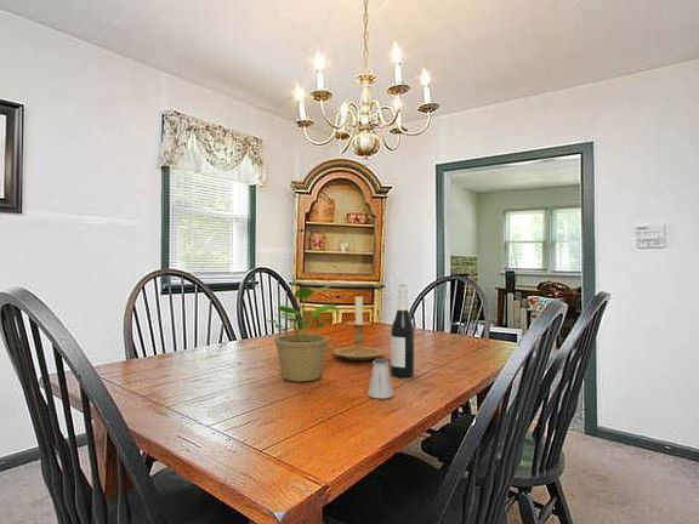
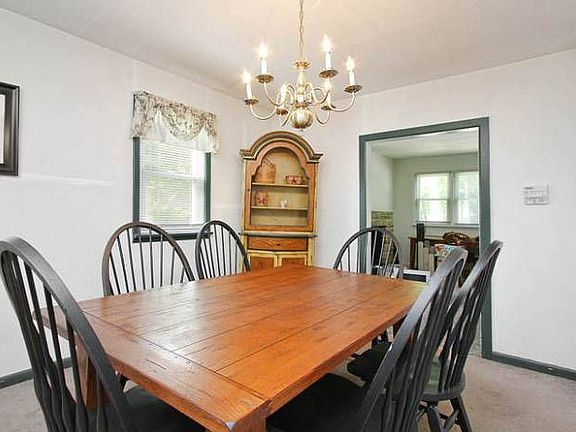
- wine bottle (402, 329)
- potted plant (297, 331)
- saltshaker (380, 376)
- candle holder (358, 325)
